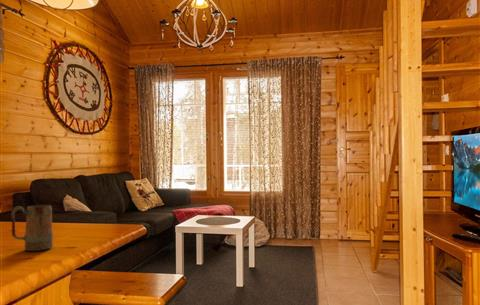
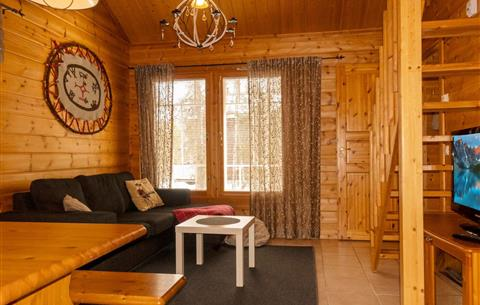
- mug (32, 227)
